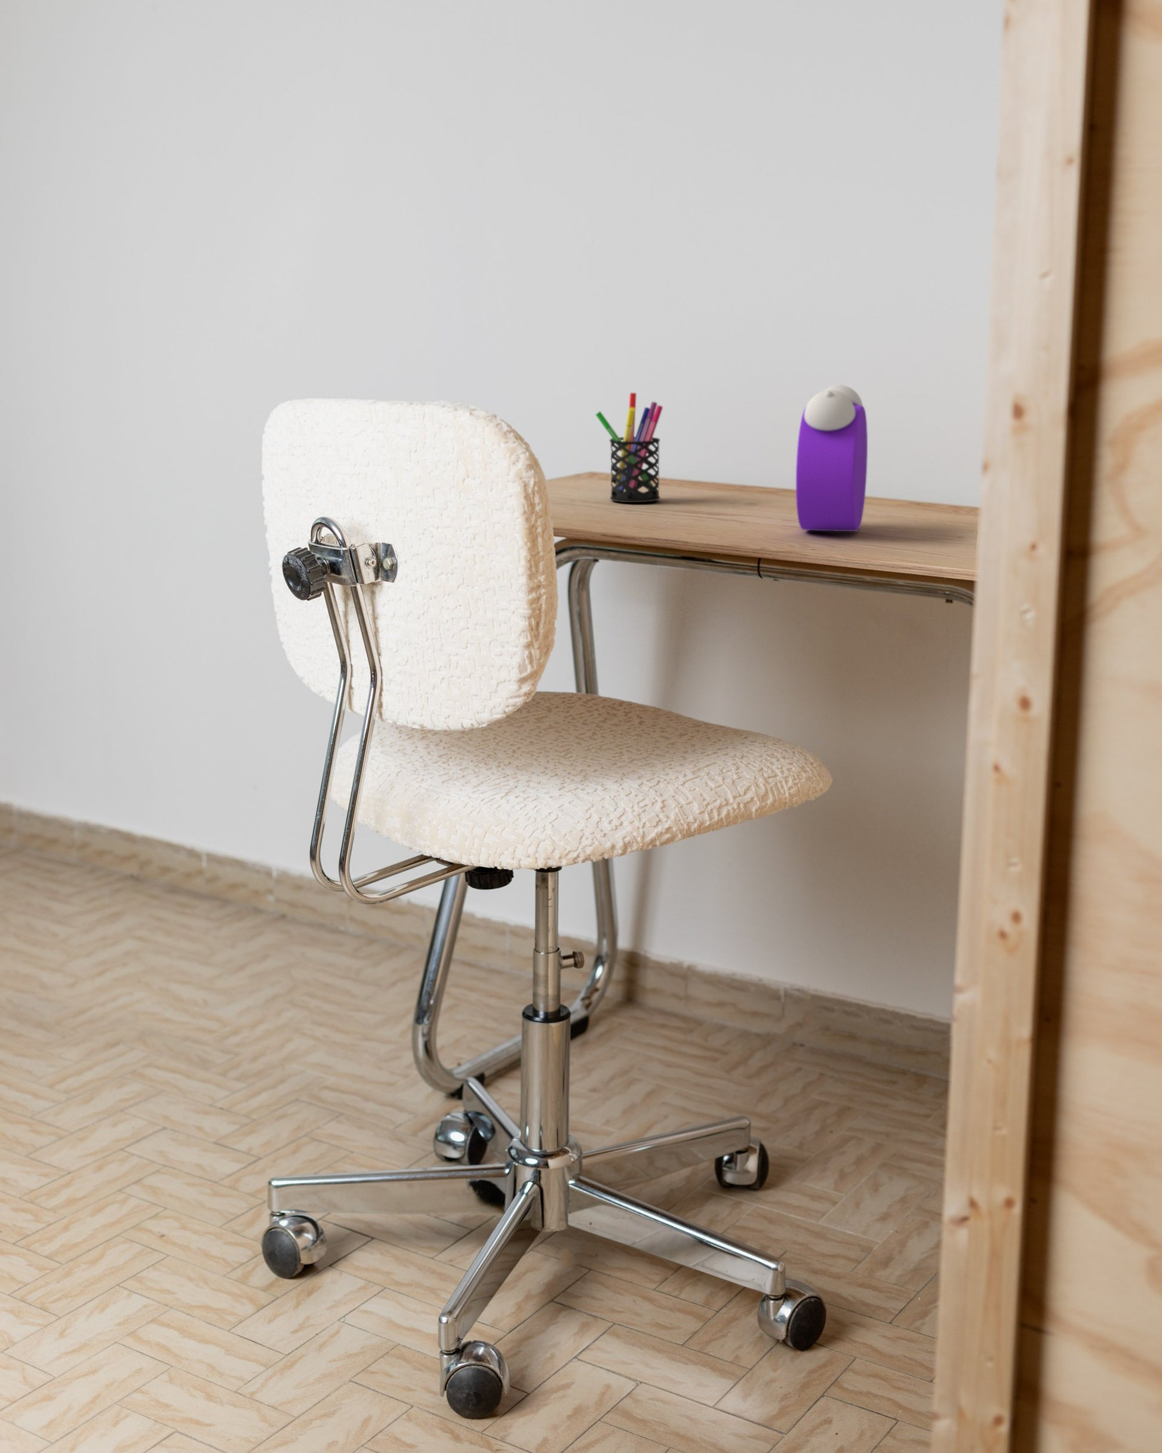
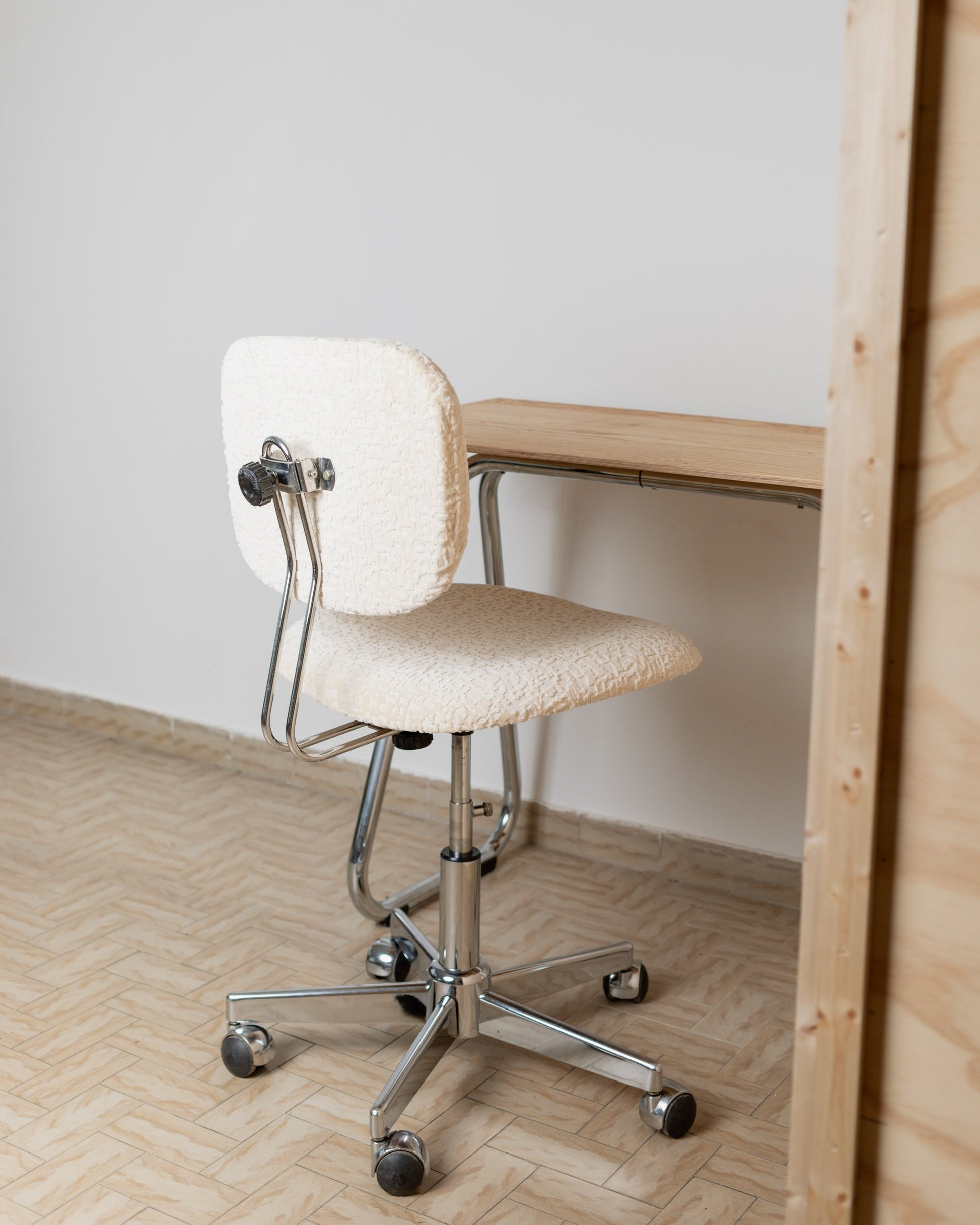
- alarm clock (832, 459)
- pen holder (628, 447)
